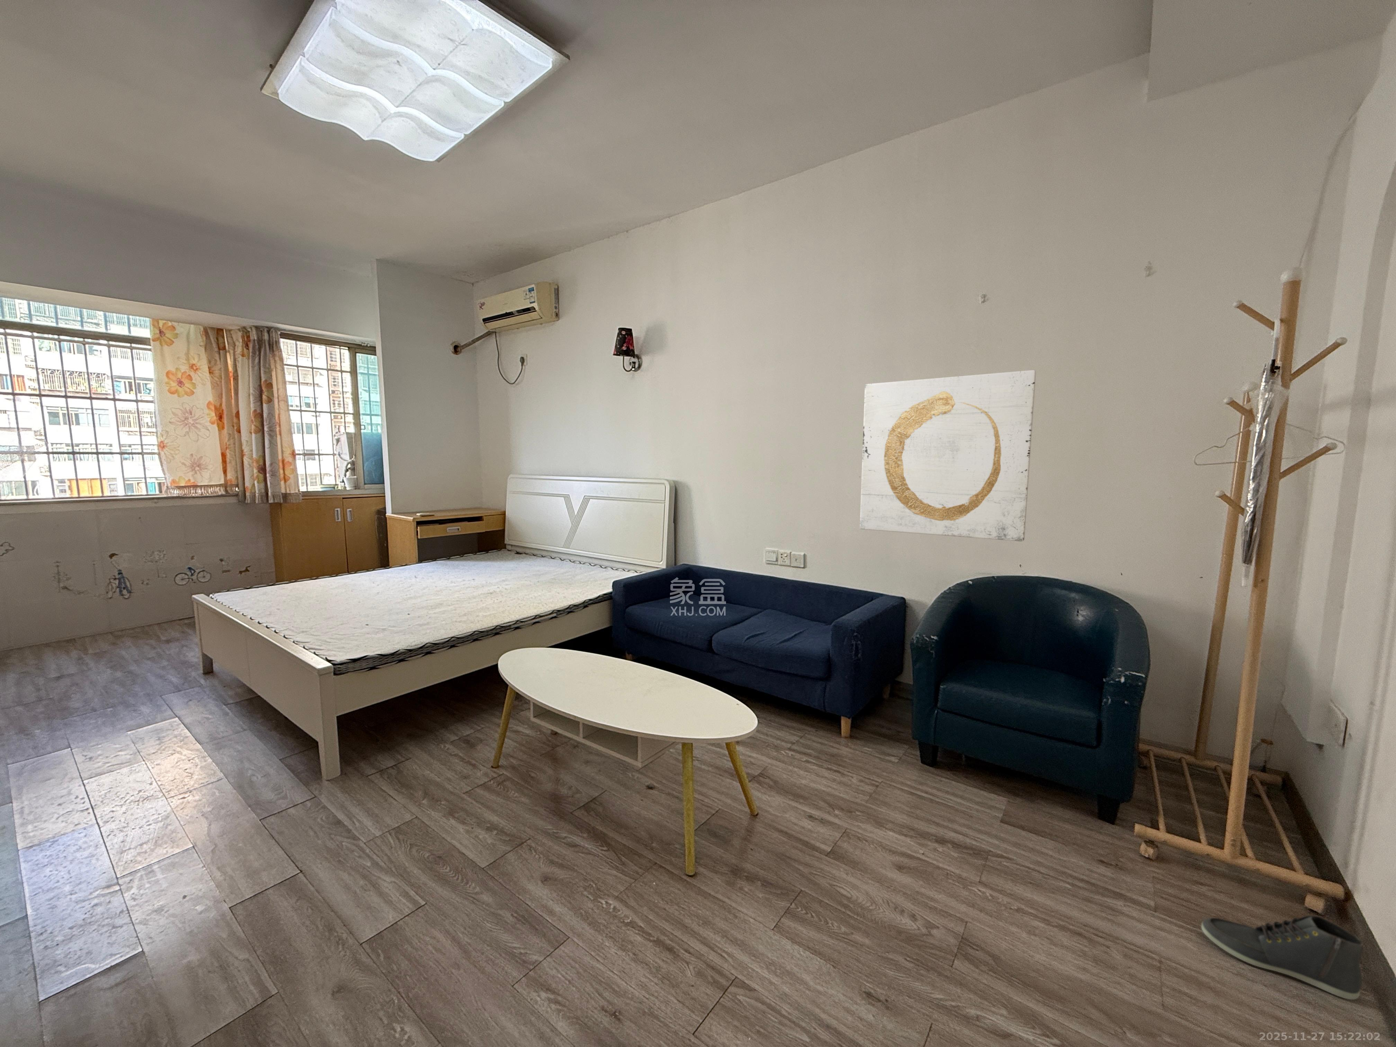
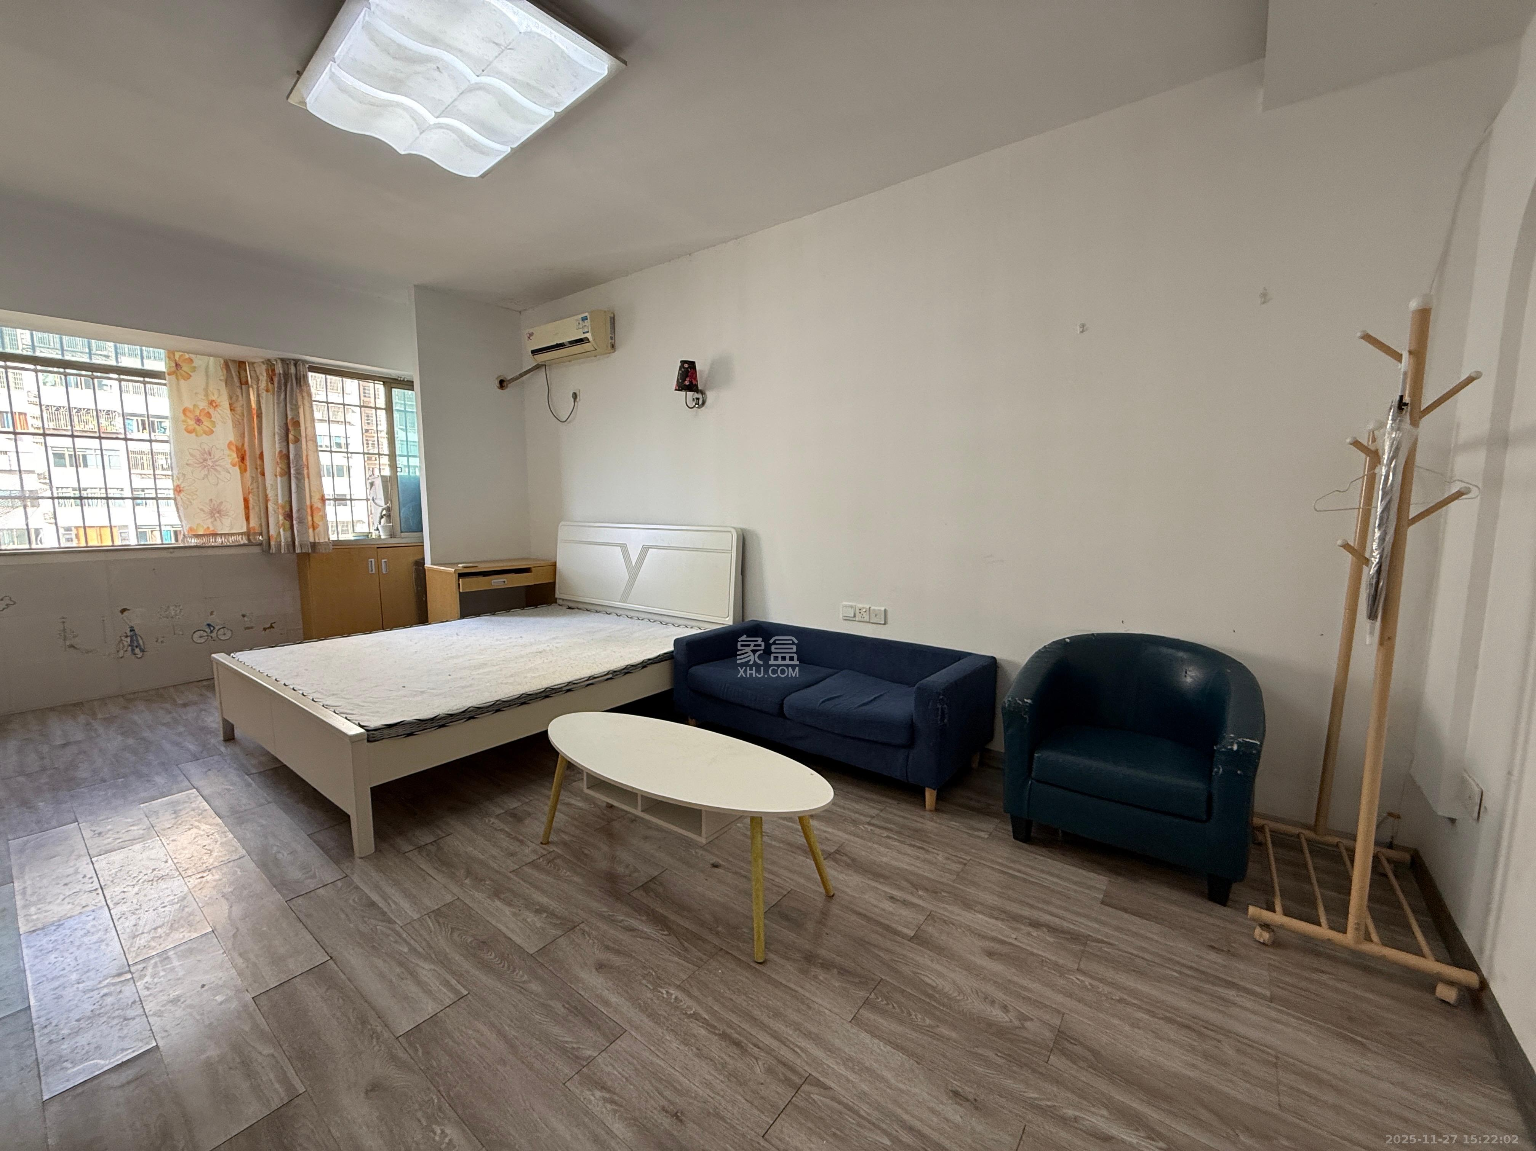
- wall art (940, 458)
- sneaker (1277, 934)
